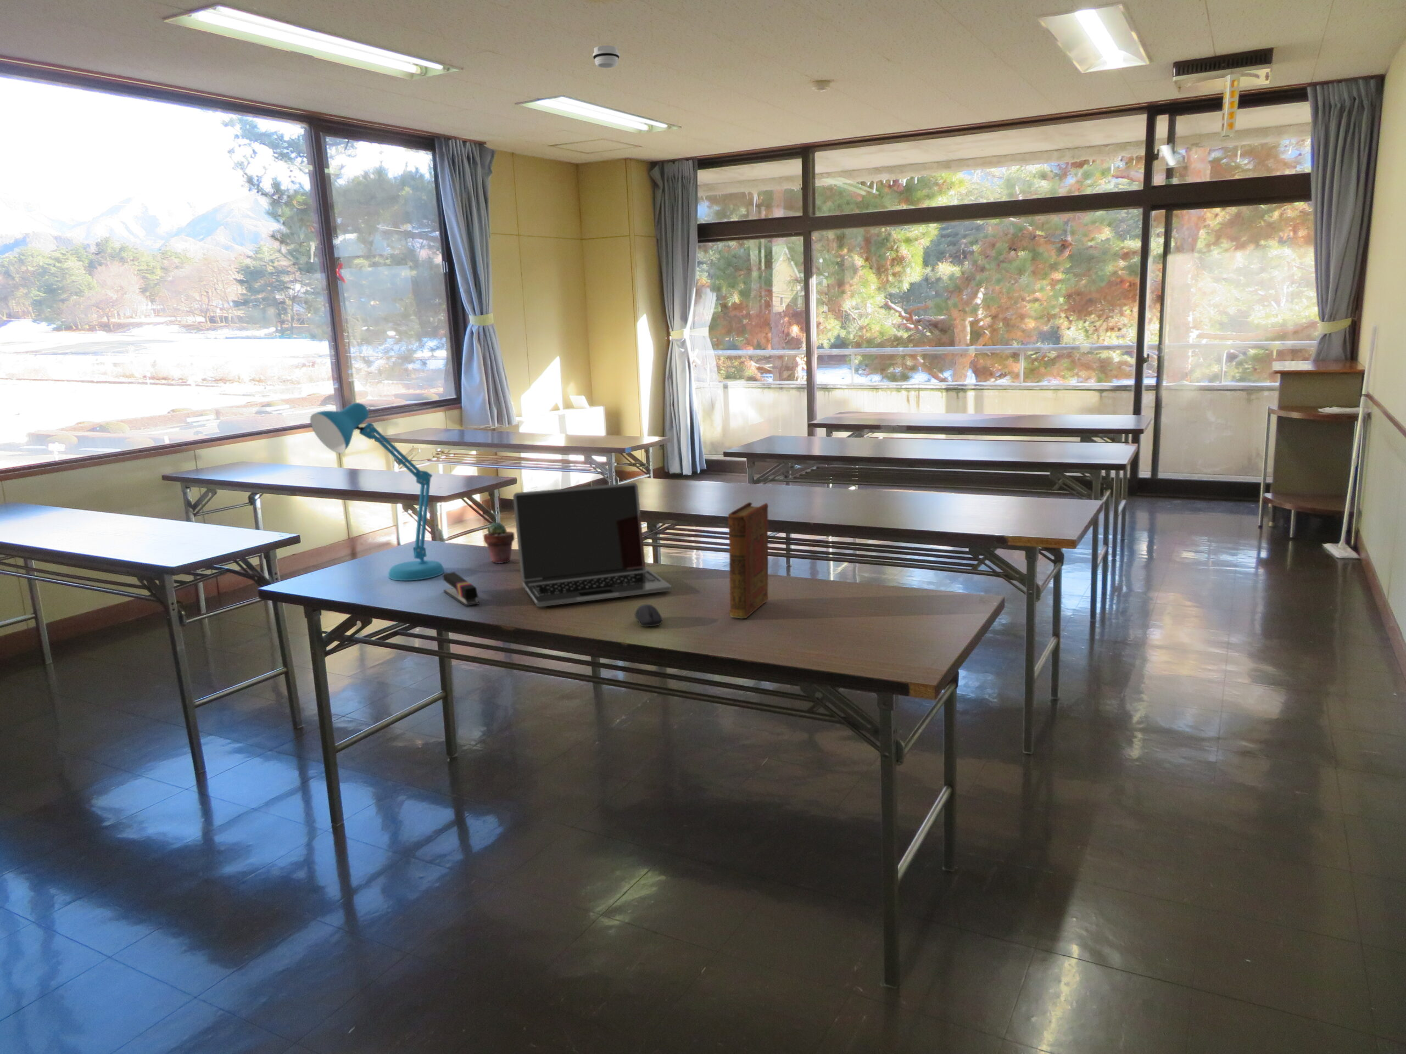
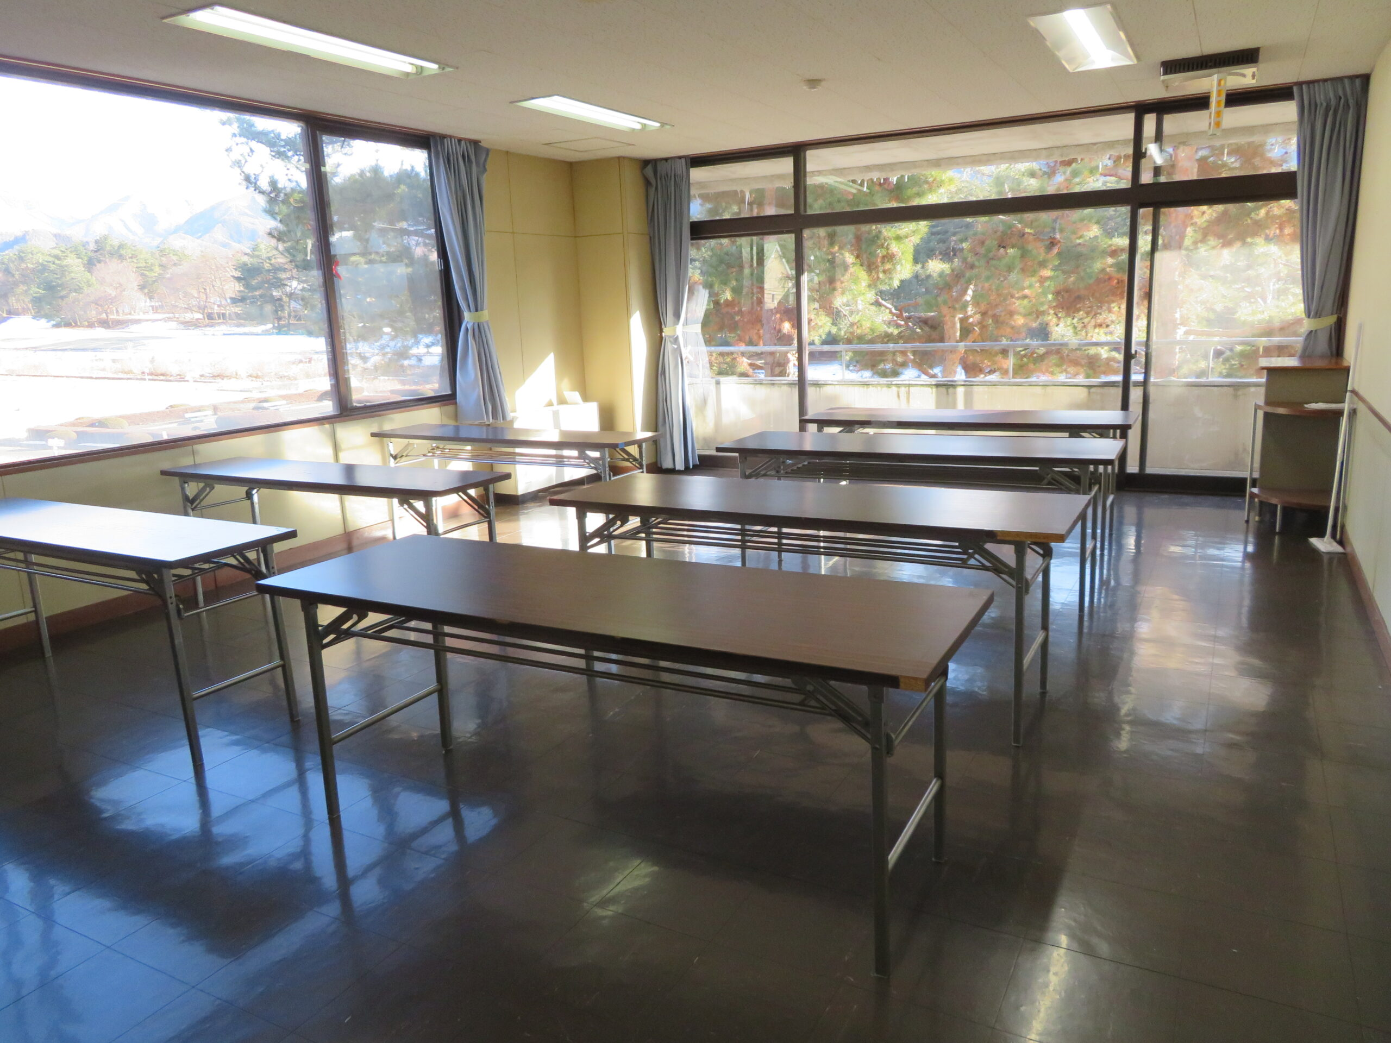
- smoke detector (606, 56)
- stapler (459, 588)
- computer mouse (648, 613)
- book (747, 559)
- laptop (590, 540)
- desk lamp (406, 468)
- potted succulent (499, 541)
